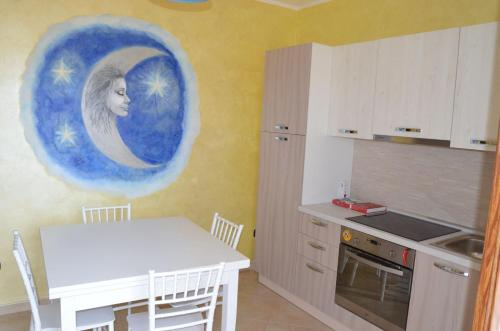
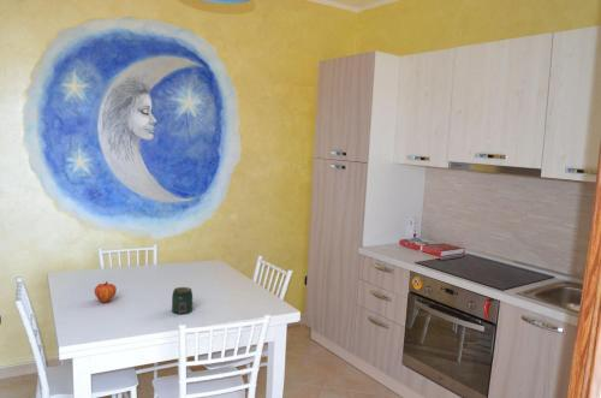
+ jar (182, 299)
+ fruit (105, 291)
